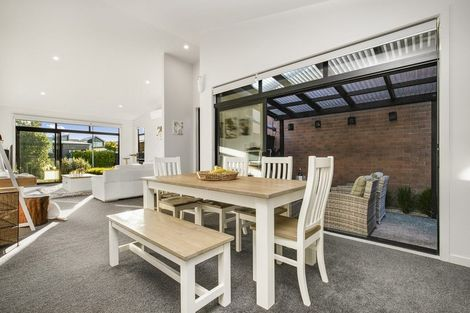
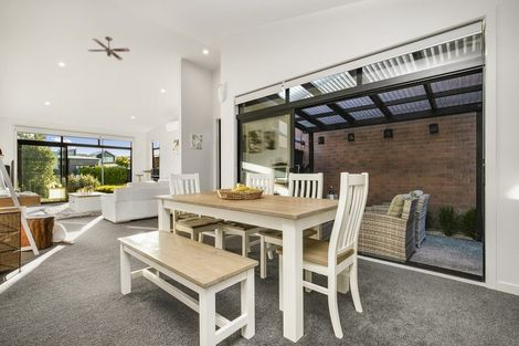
+ ceiling fan (108, 46)
